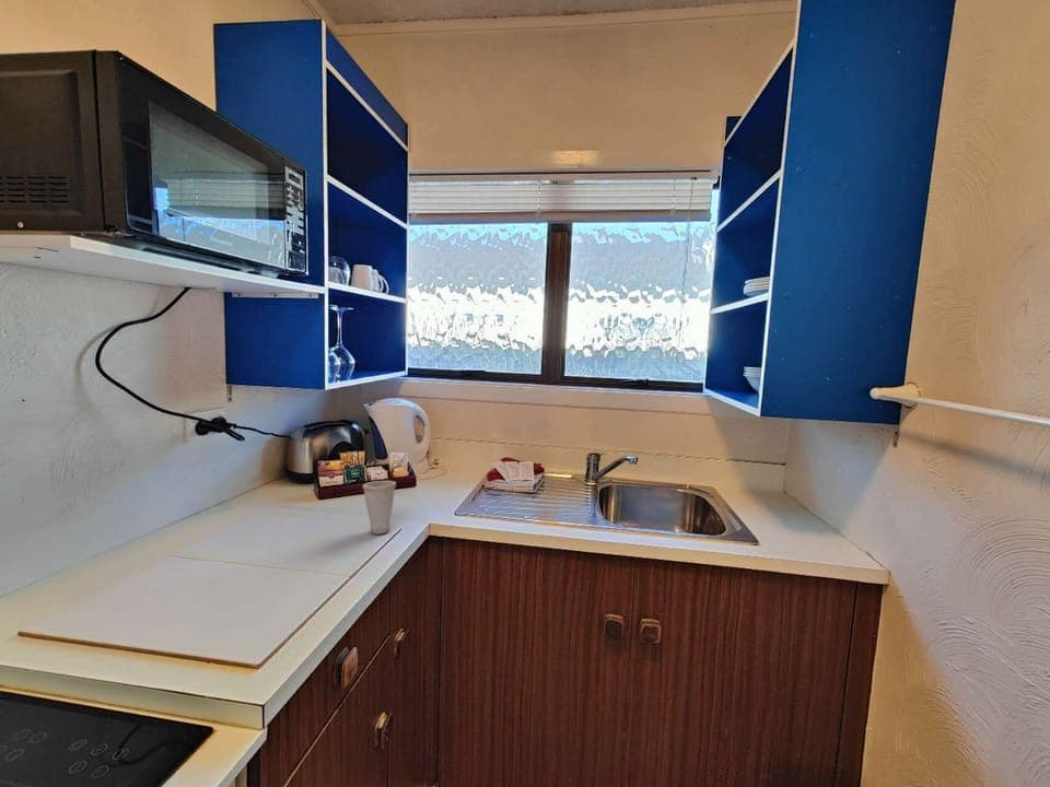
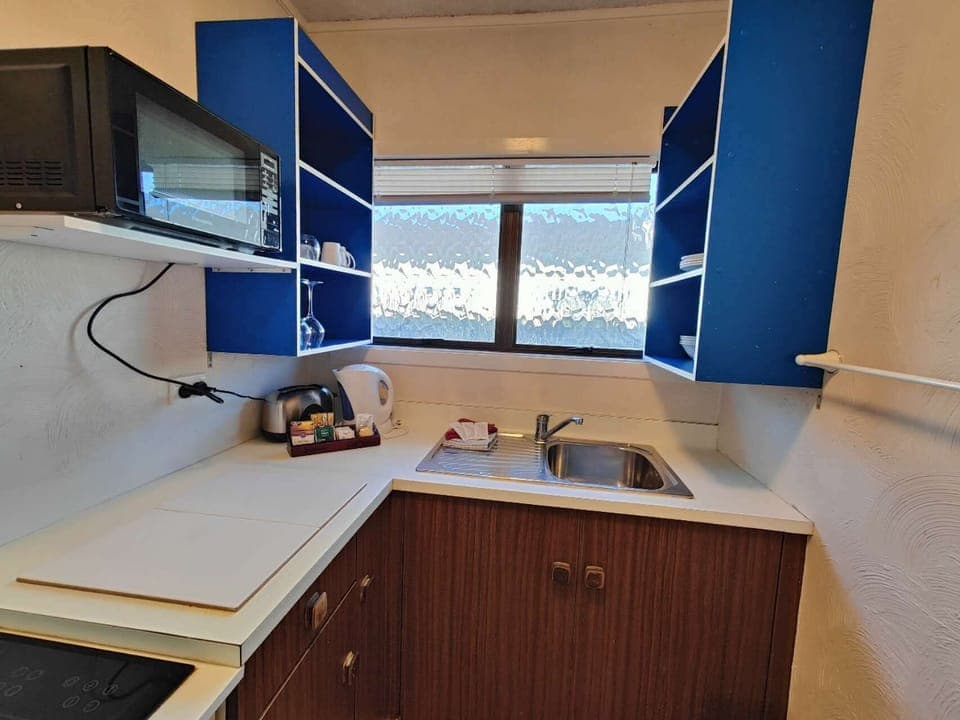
- cup (378, 506)
